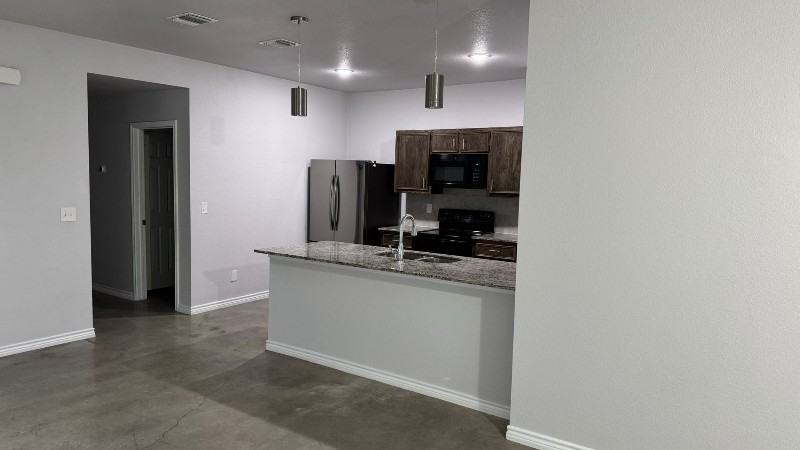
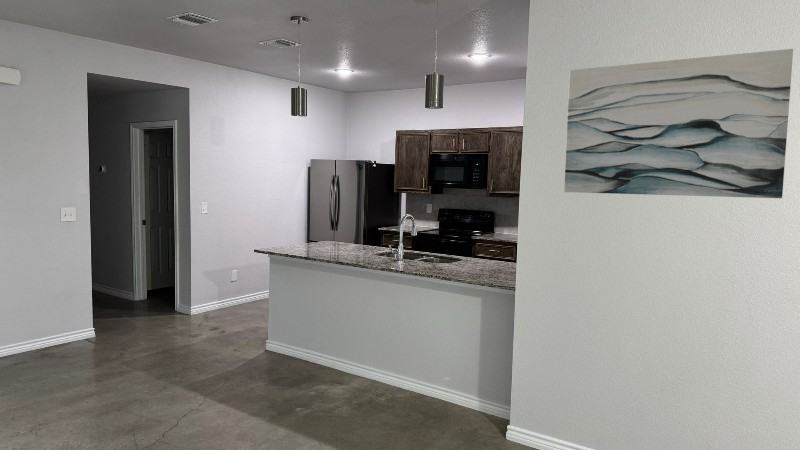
+ wall art (666, 128)
